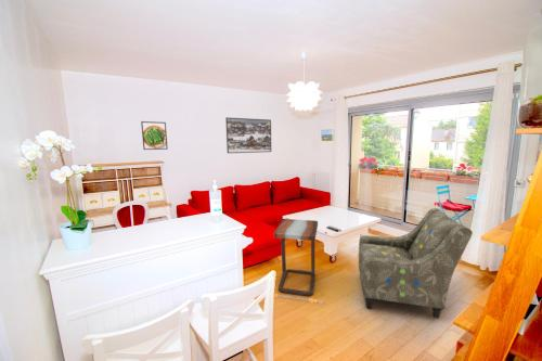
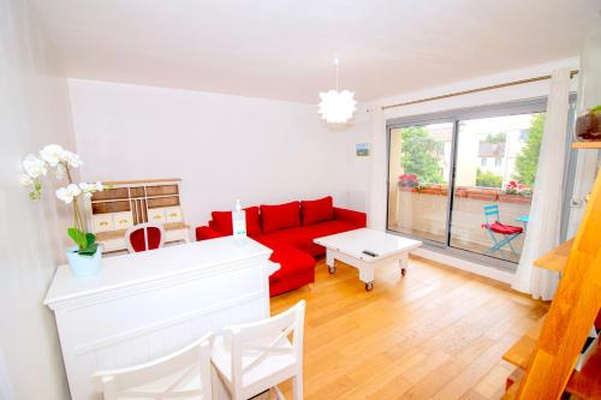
- side table (285, 260)
- armchair (403, 255)
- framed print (154, 136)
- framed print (249, 136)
